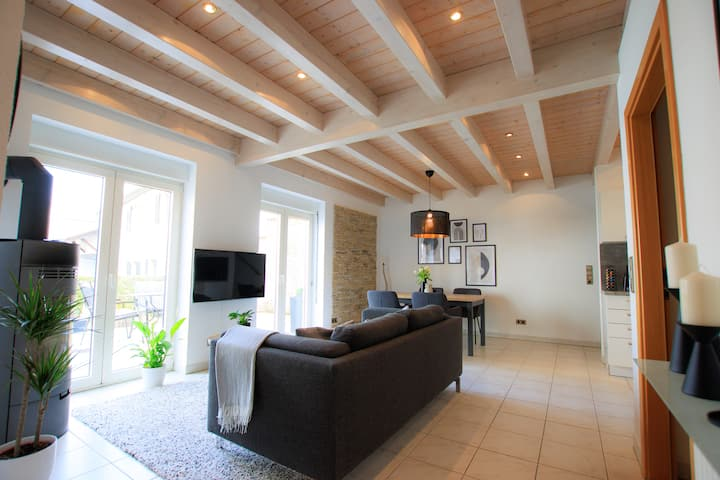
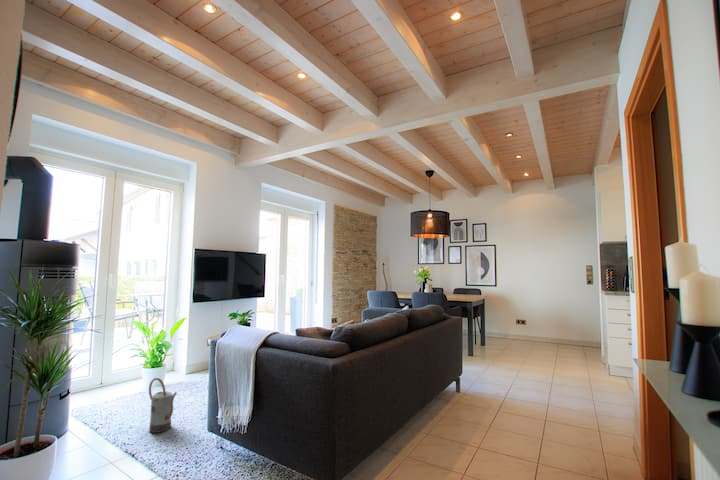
+ watering can (161, 403)
